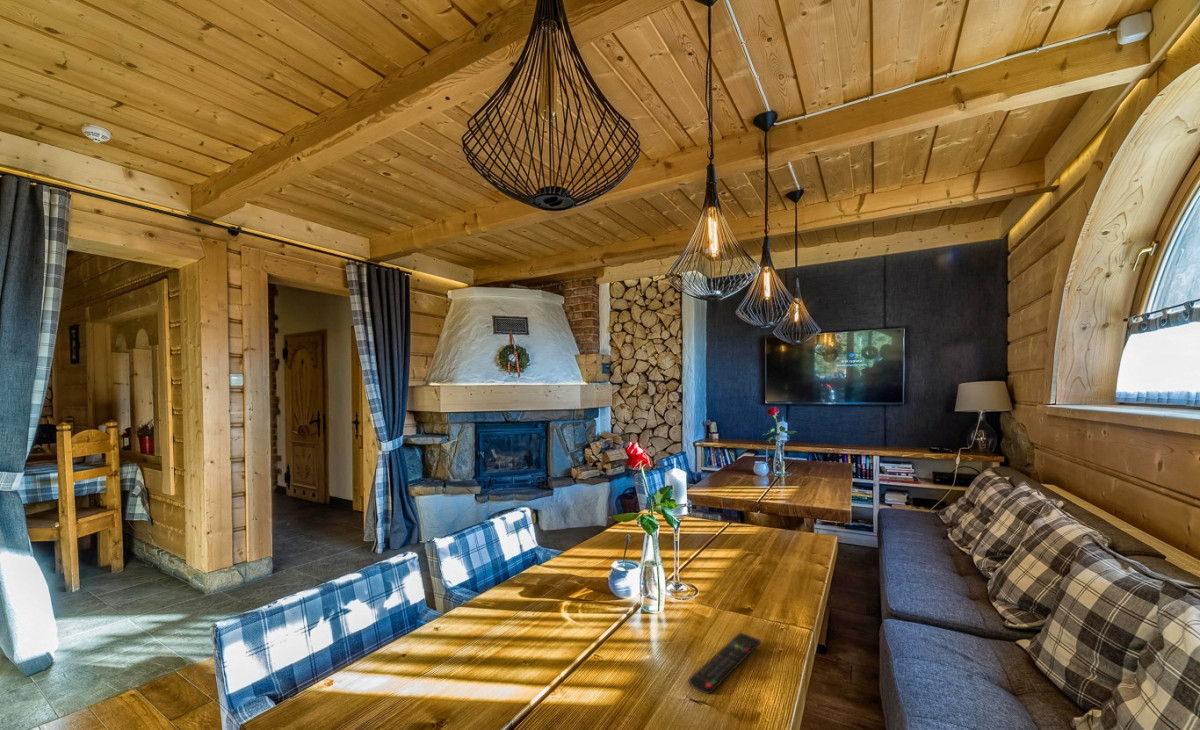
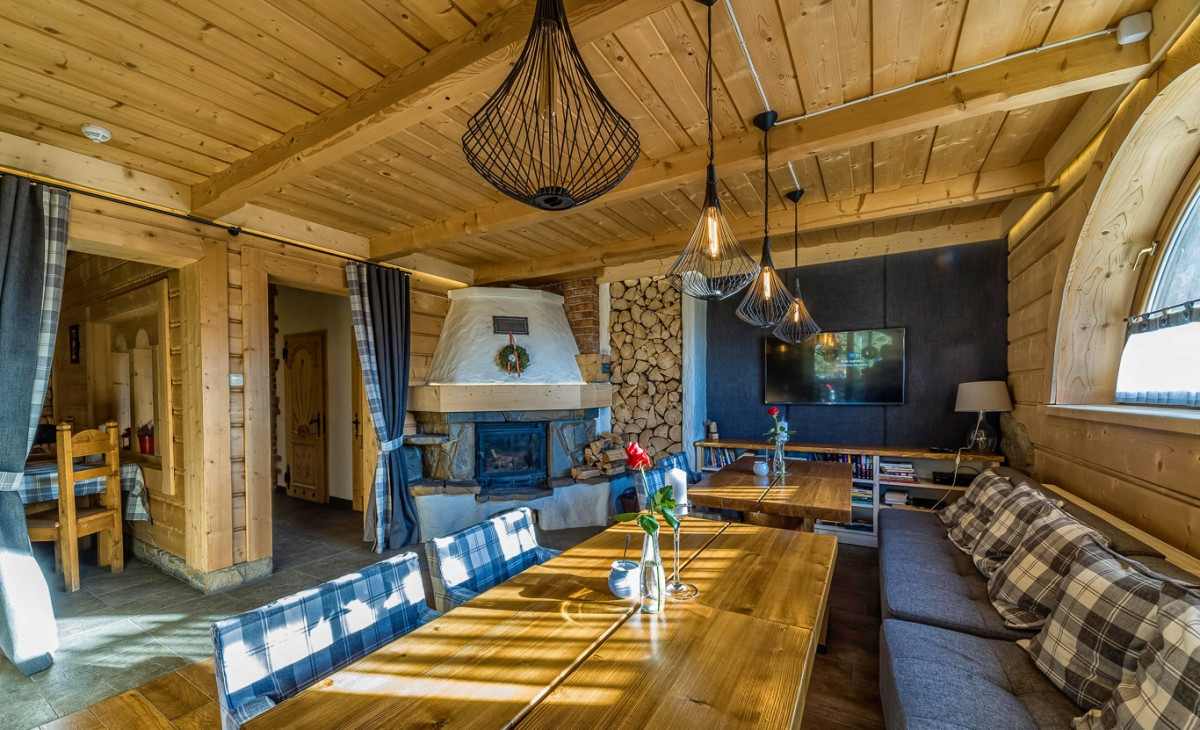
- remote control (726, 661)
